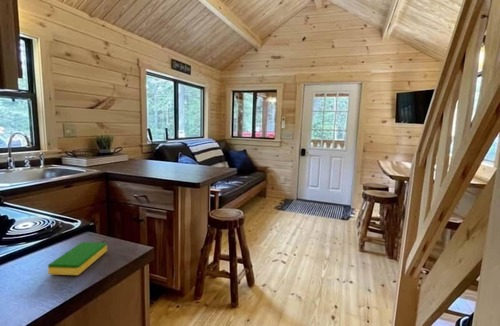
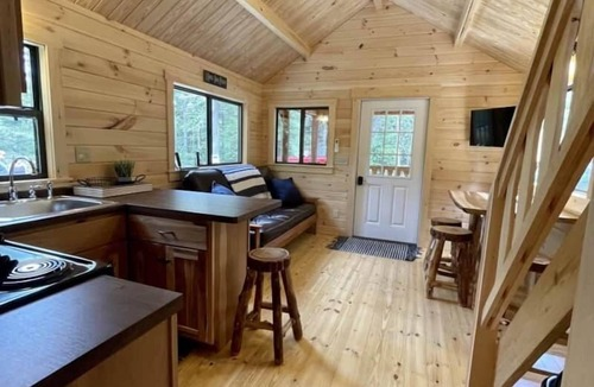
- dish sponge (80, 257)
